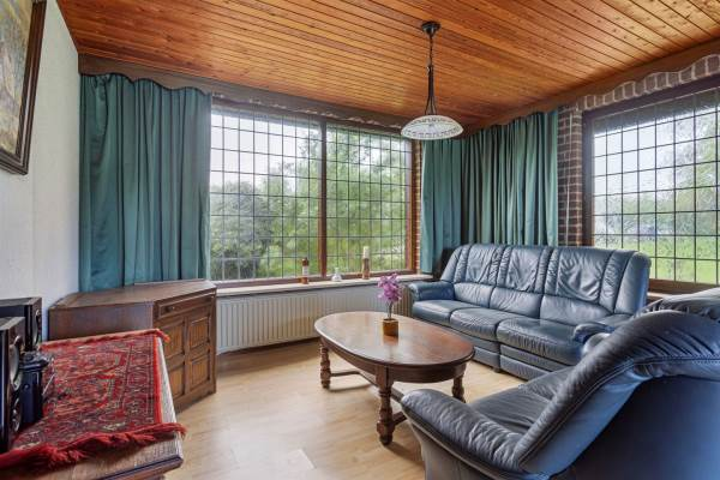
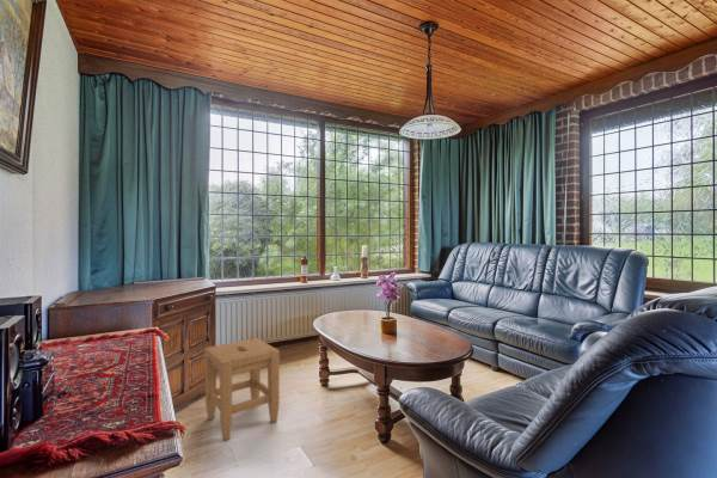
+ stool (241, 384)
